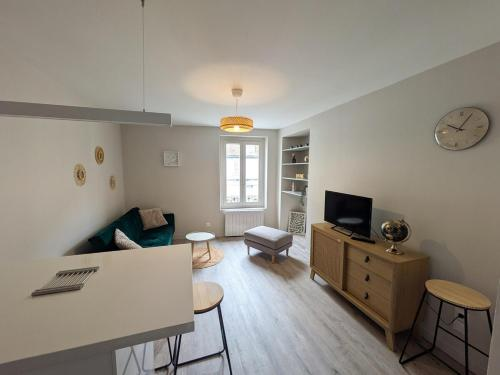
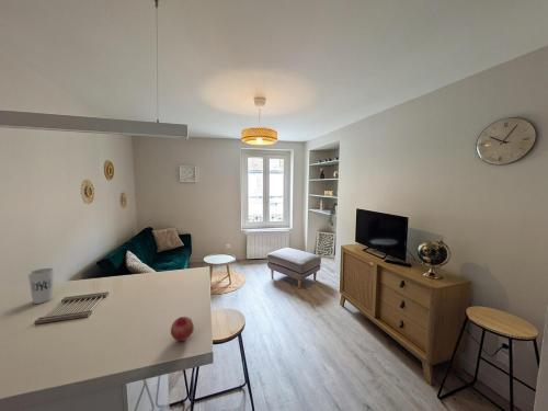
+ cup (42, 285)
+ fruit (182, 327)
